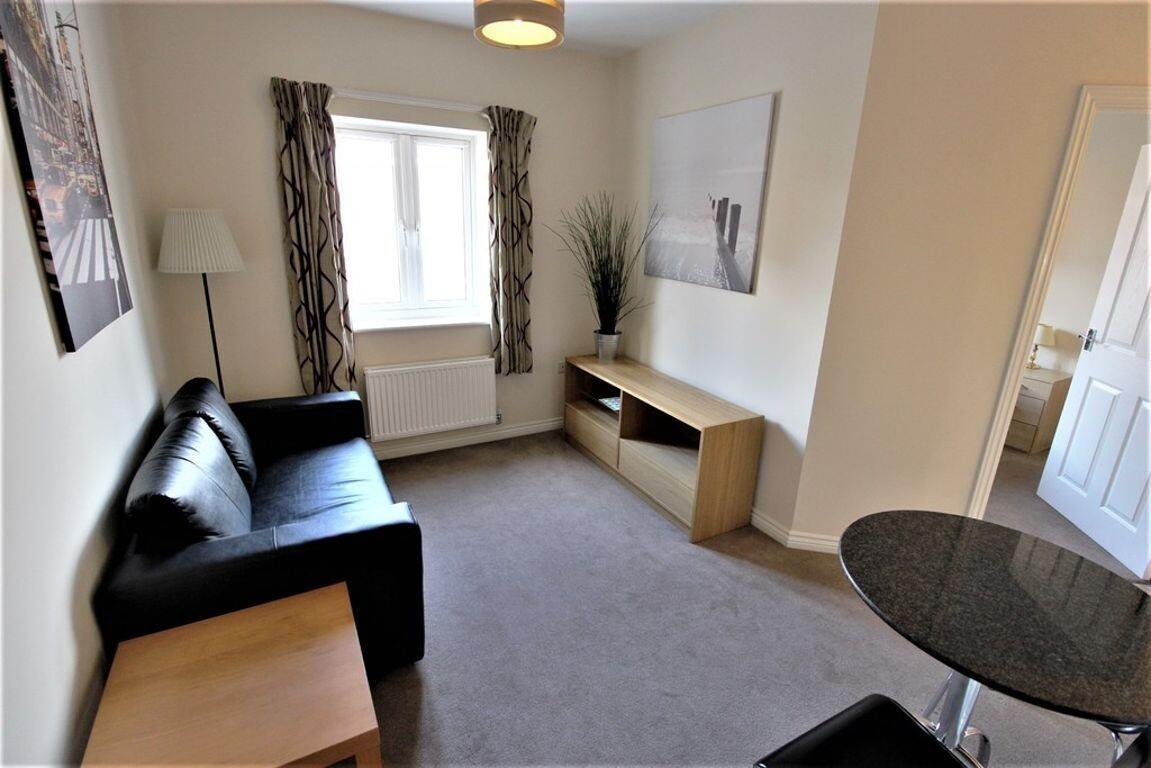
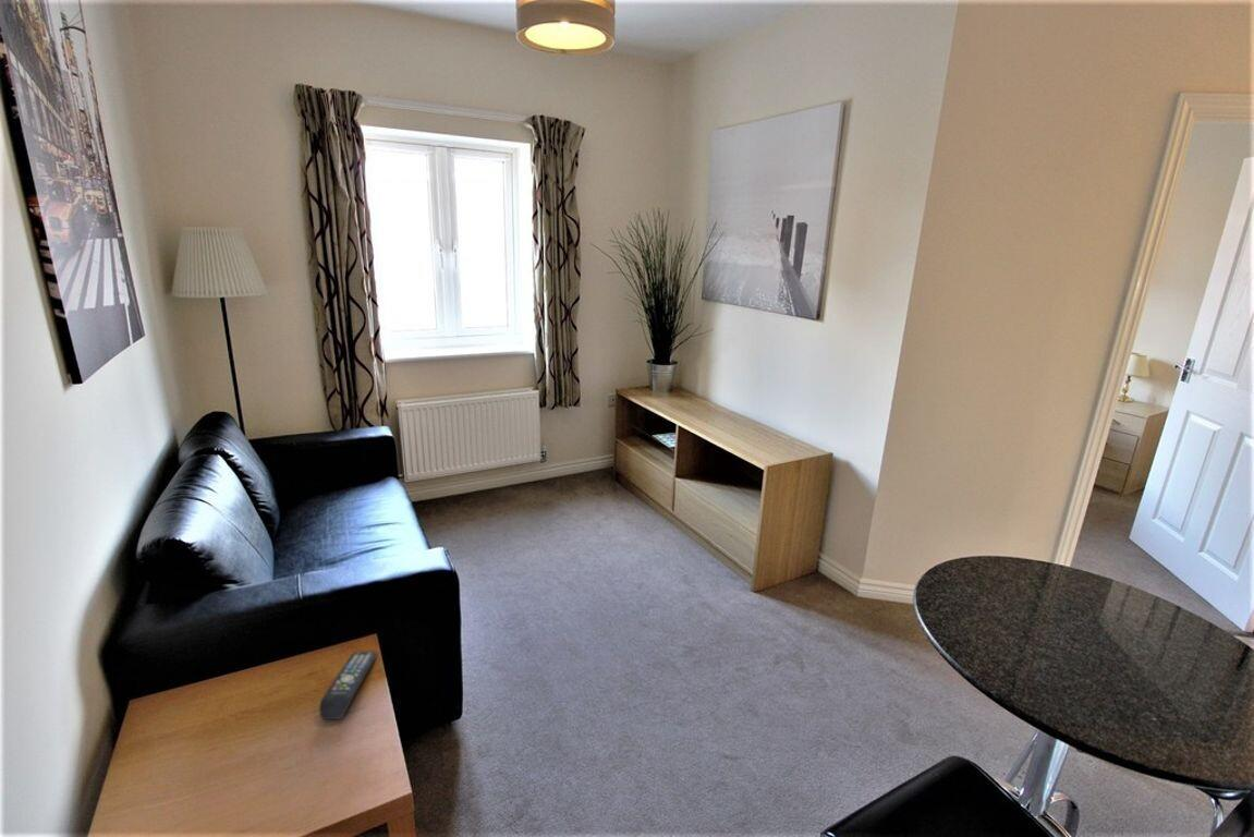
+ remote control (349, 680)
